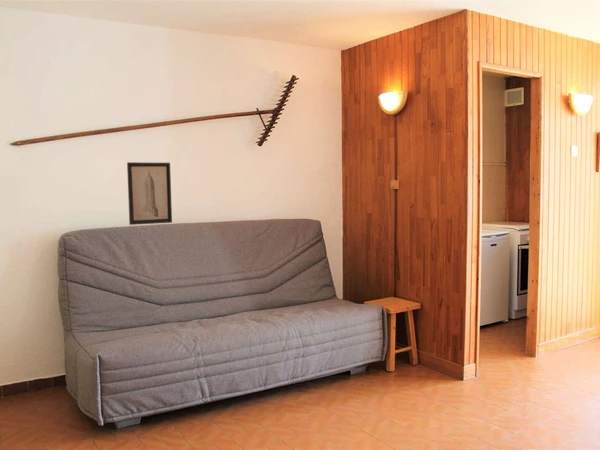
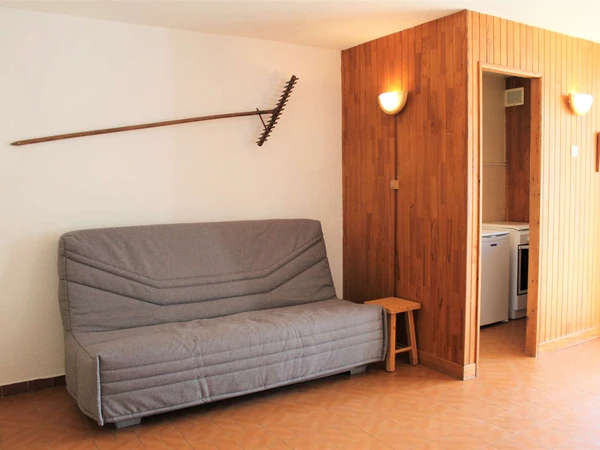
- wall art (150, 193)
